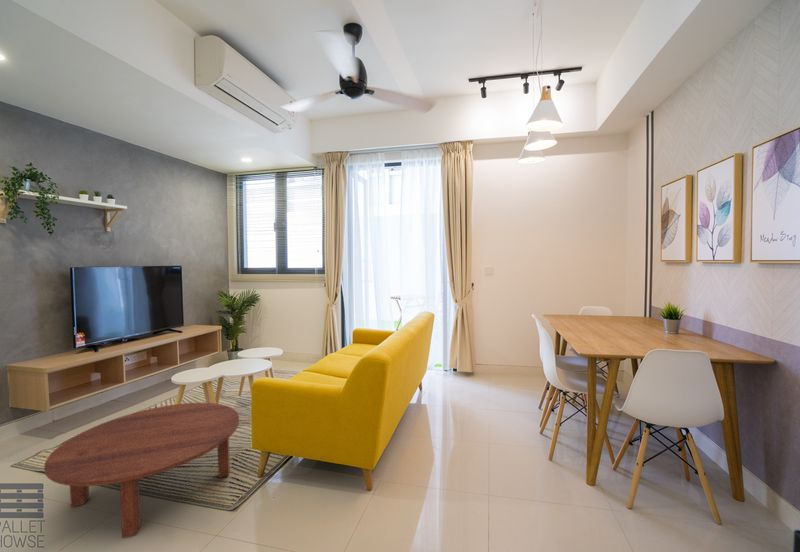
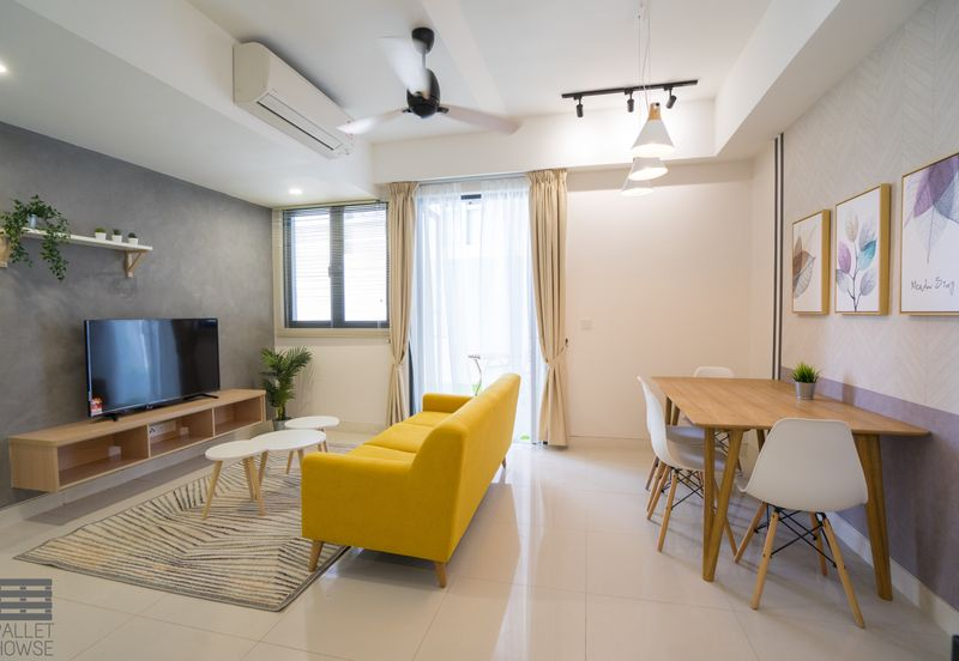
- coffee table (155, 460)
